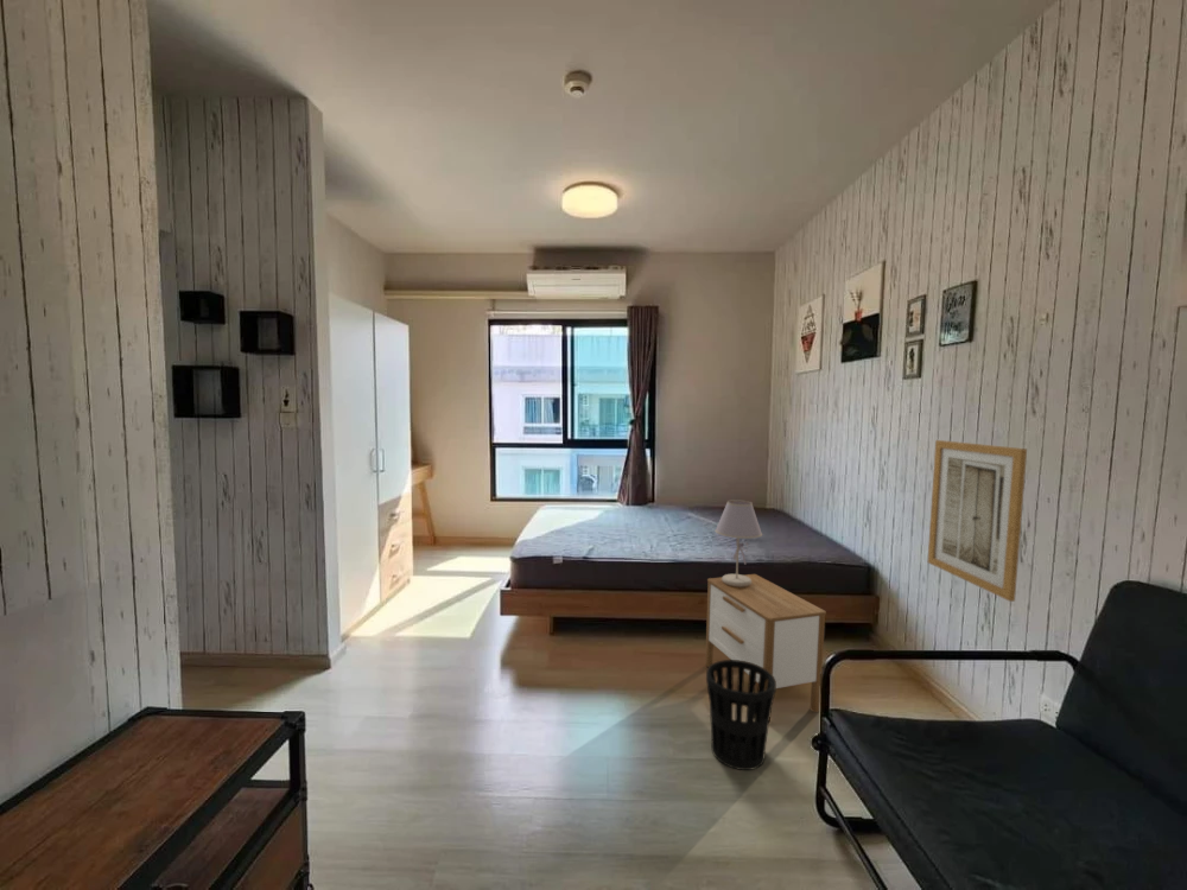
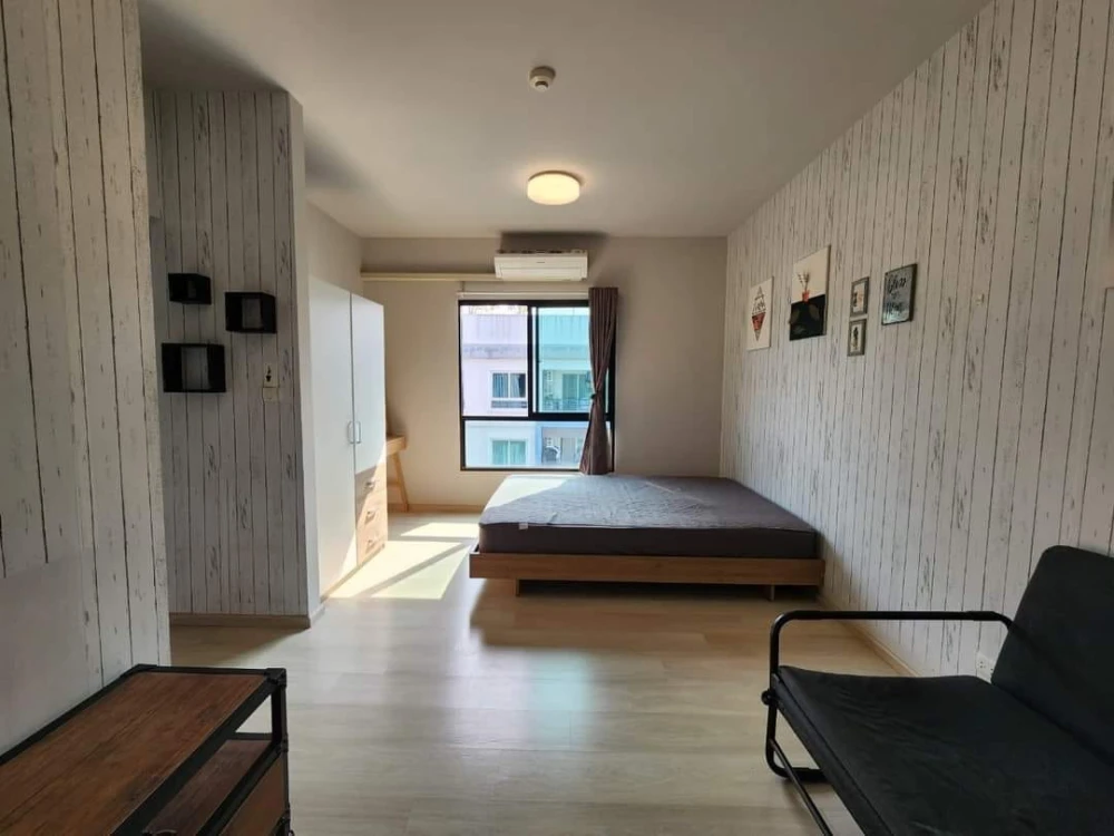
- wastebasket (738, 713)
- nightstand (758, 640)
- wall art (971, 513)
- table lamp (737, 542)
